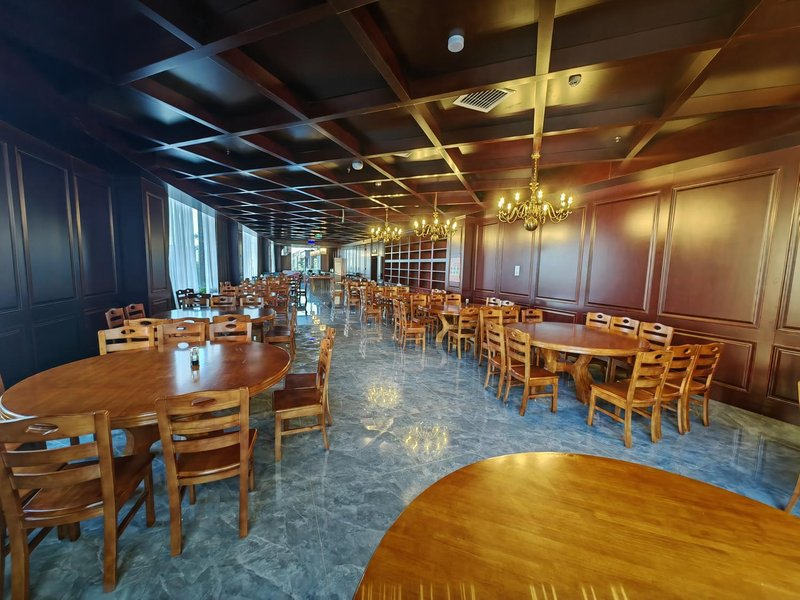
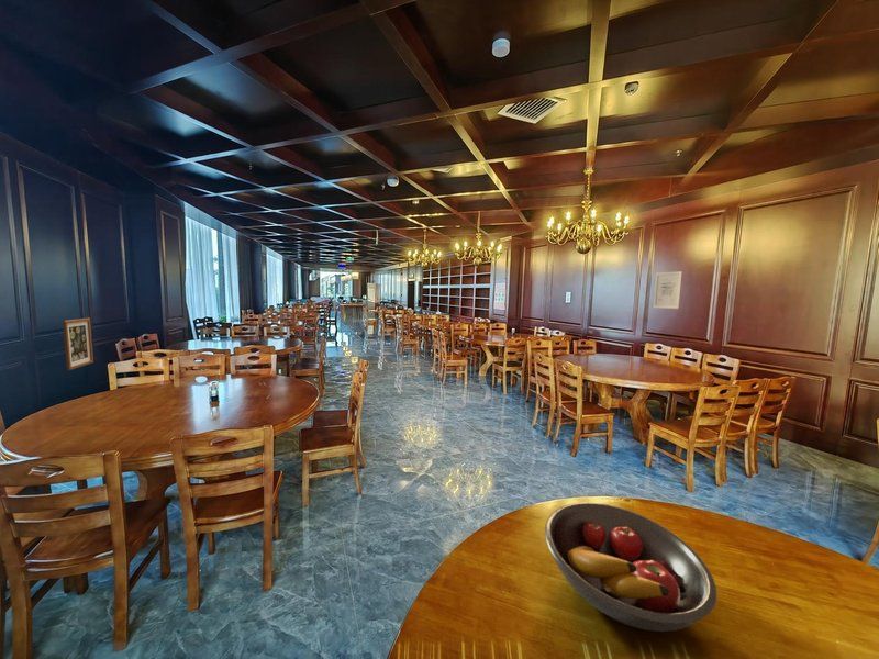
+ wall art (667, 290)
+ wall art (79, 343)
+ fruit bowl (620, 561)
